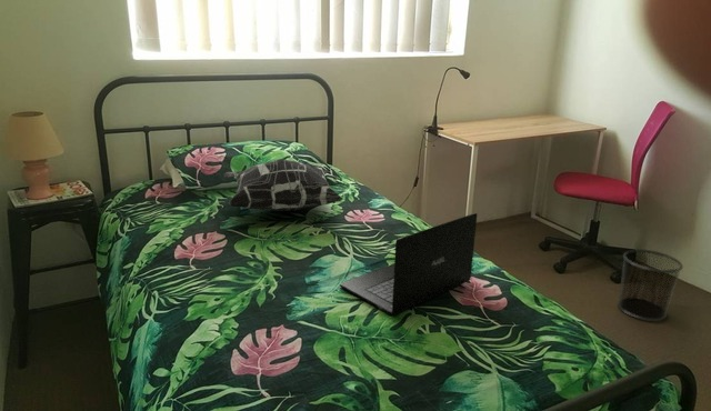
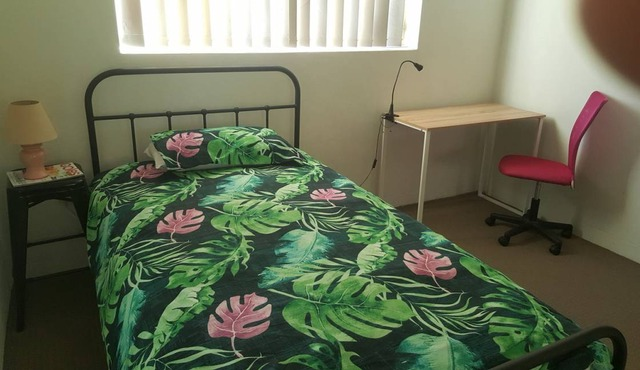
- waste bin (647, 284)
- decorative pillow (280, 184)
- laptop (408, 250)
